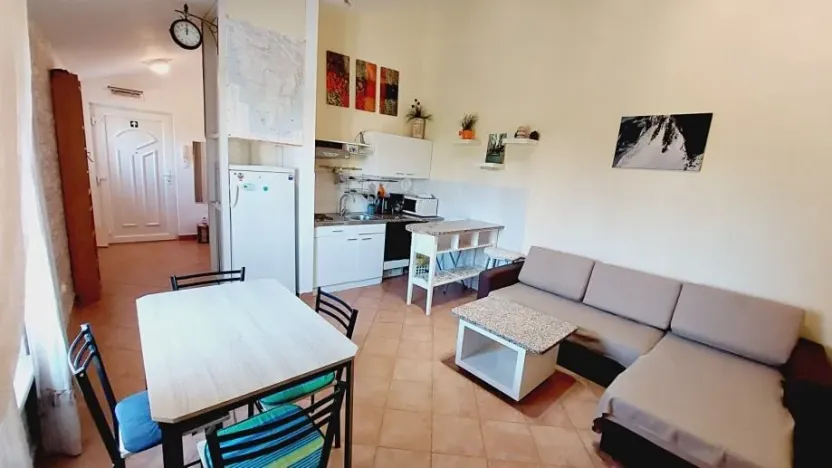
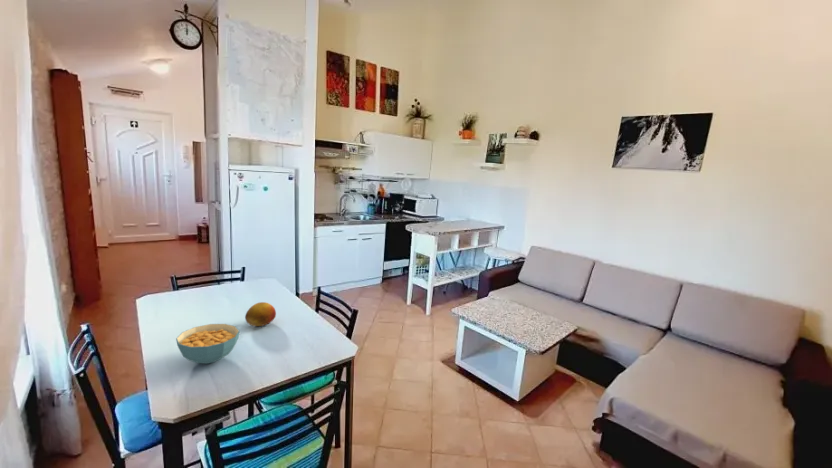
+ fruit (260, 313)
+ cereal bowl (209, 347)
